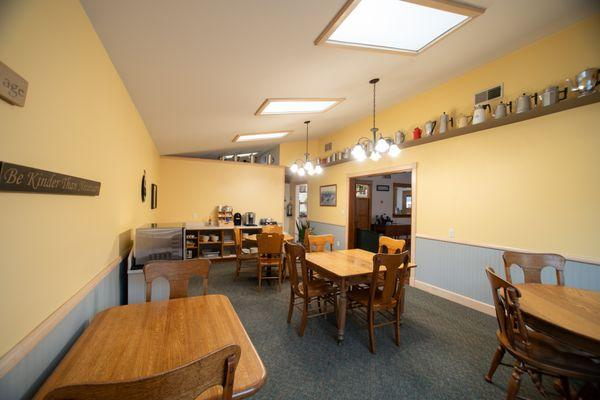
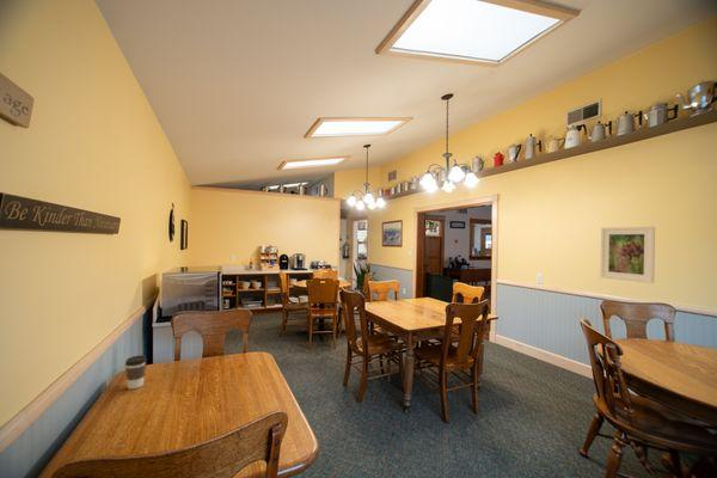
+ coffee cup (135, 372)
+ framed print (625, 253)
